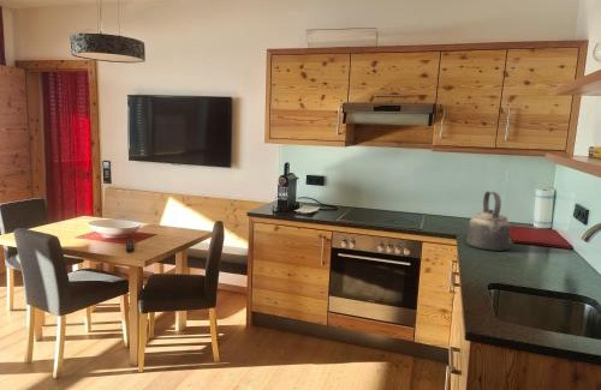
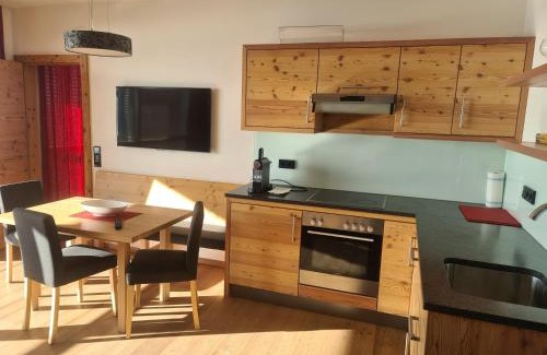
- kettle (488, 218)
